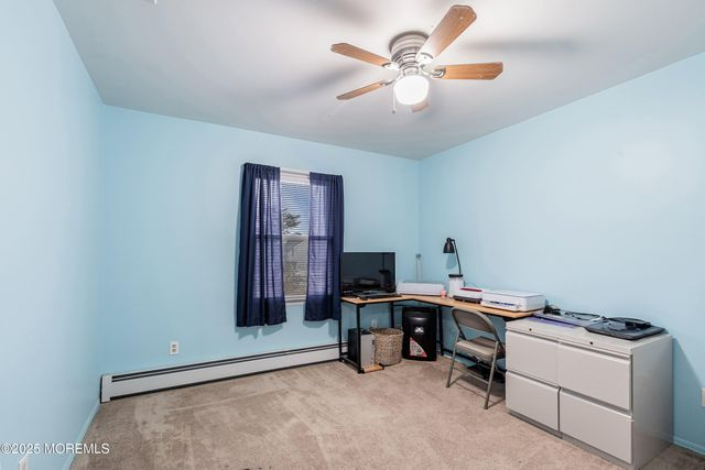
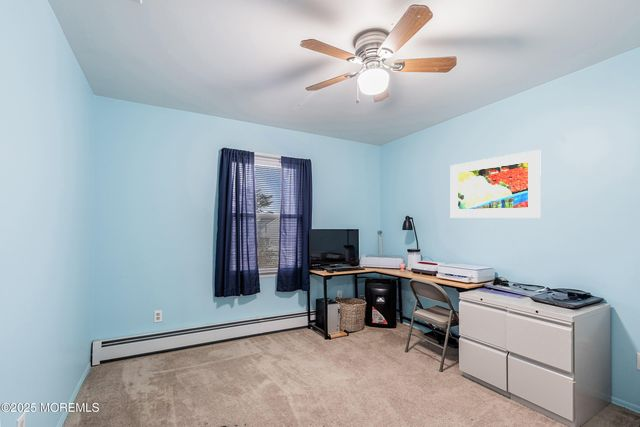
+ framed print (489, 188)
